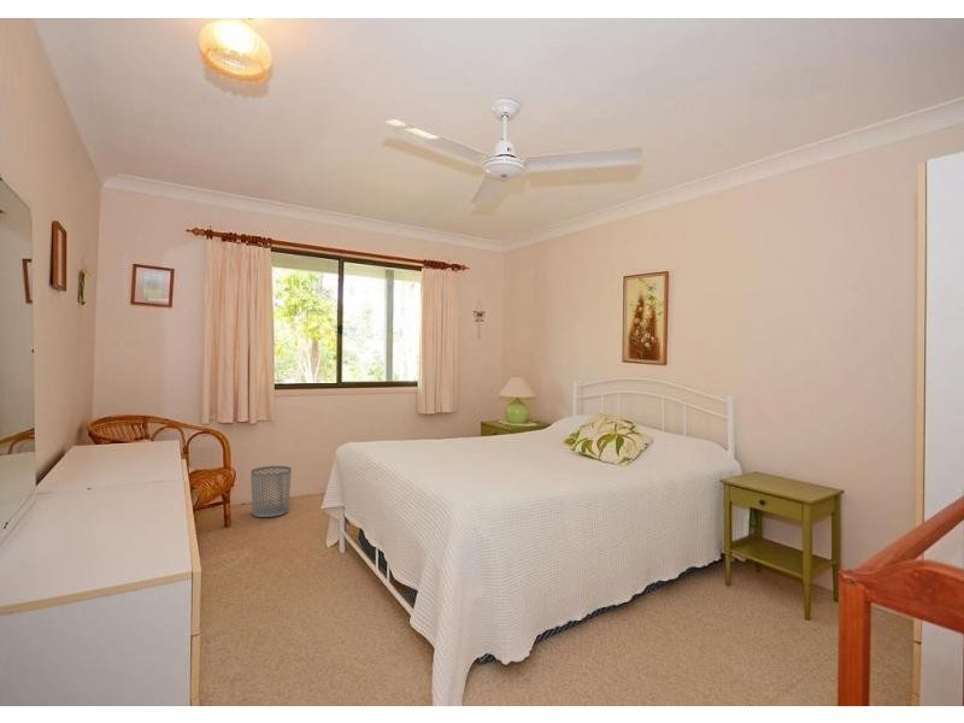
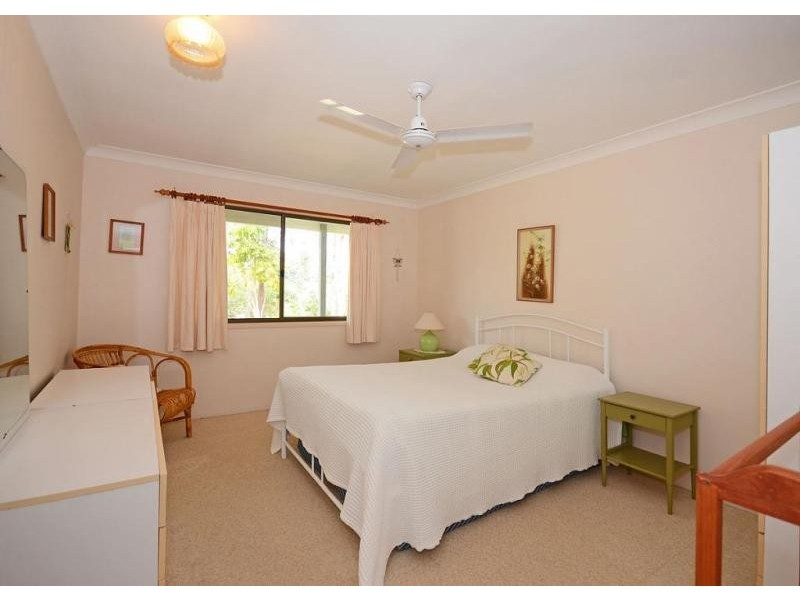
- waste bin (270, 490)
